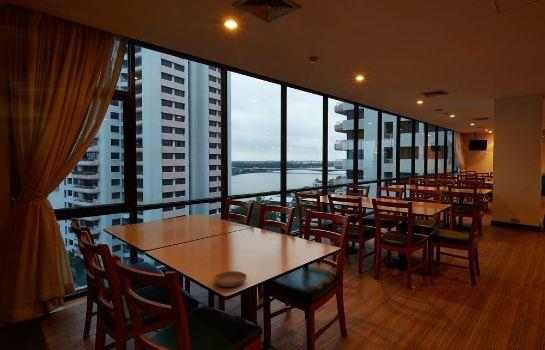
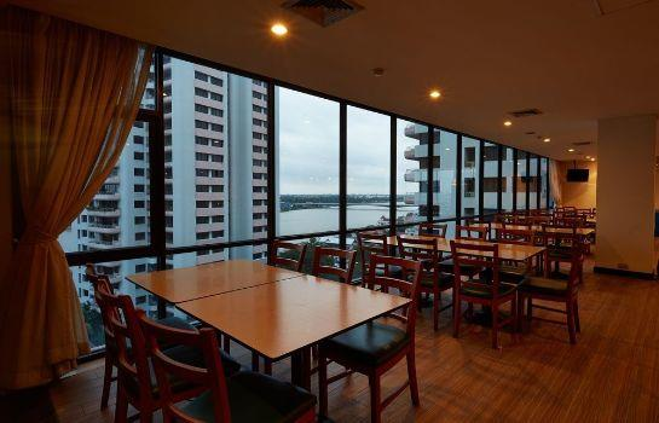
- saucer (230, 279)
